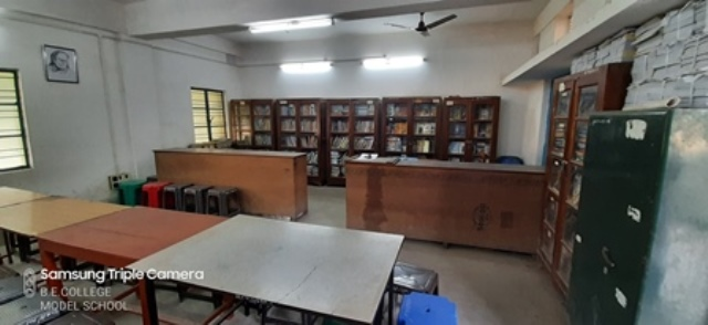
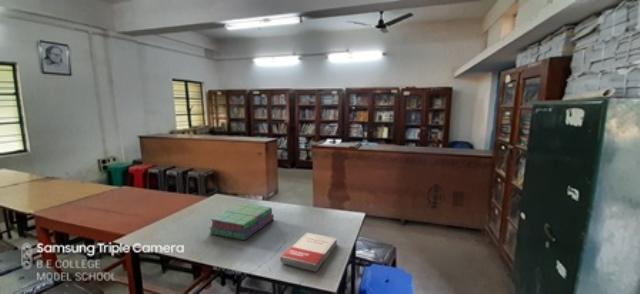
+ book (310, 249)
+ stack of books (243, 219)
